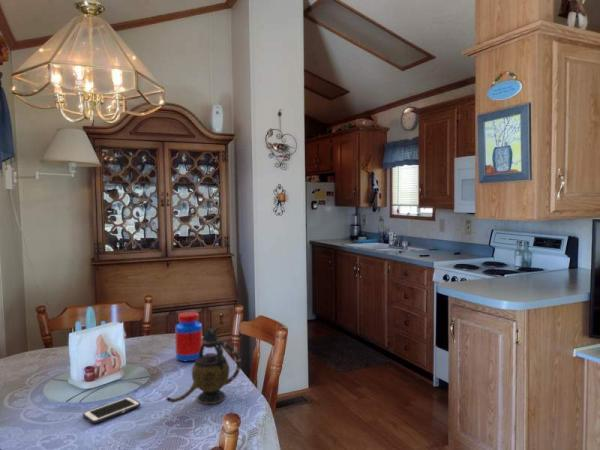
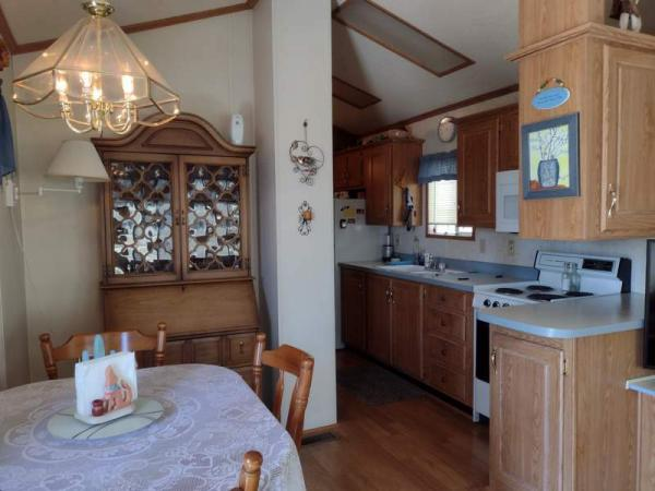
- cell phone (112, 409)
- jar (188, 335)
- teapot (201, 365)
